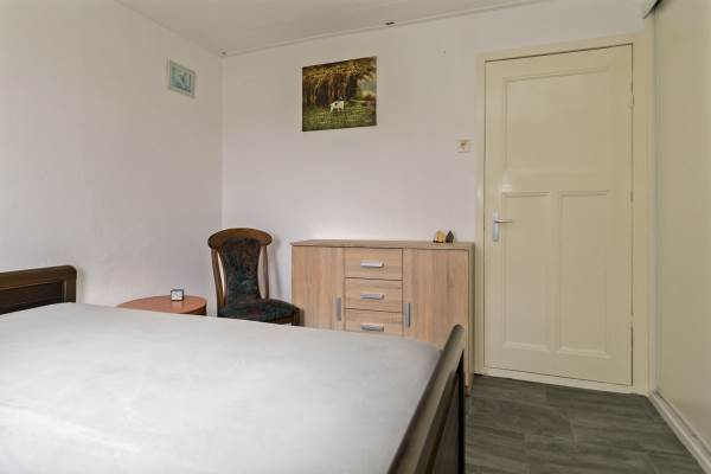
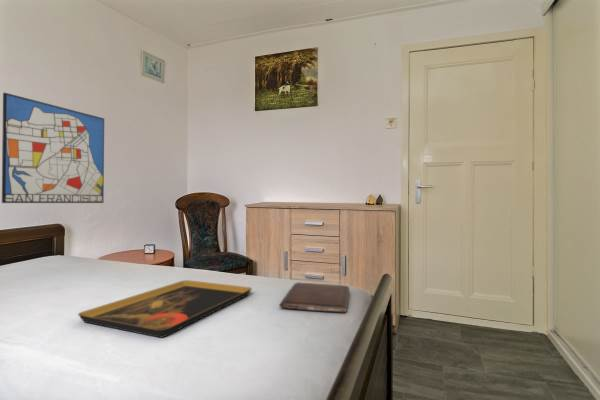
+ wall art (59, 155)
+ decorative tray (176, 302)
+ book (317, 295)
